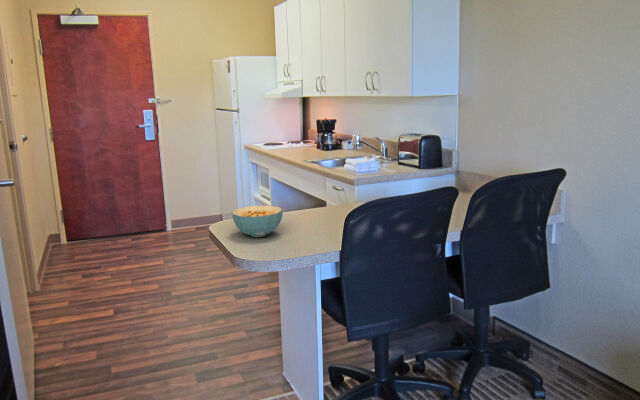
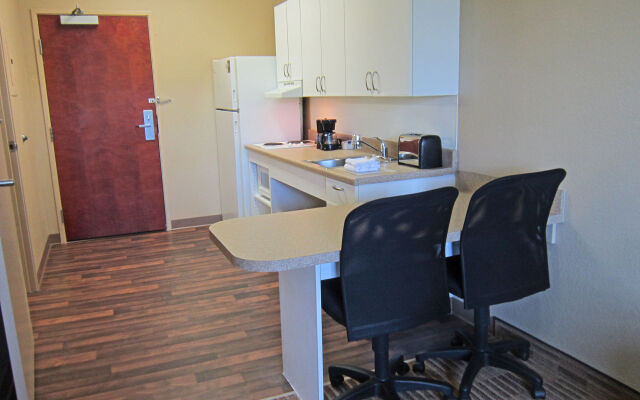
- cereal bowl (257, 223)
